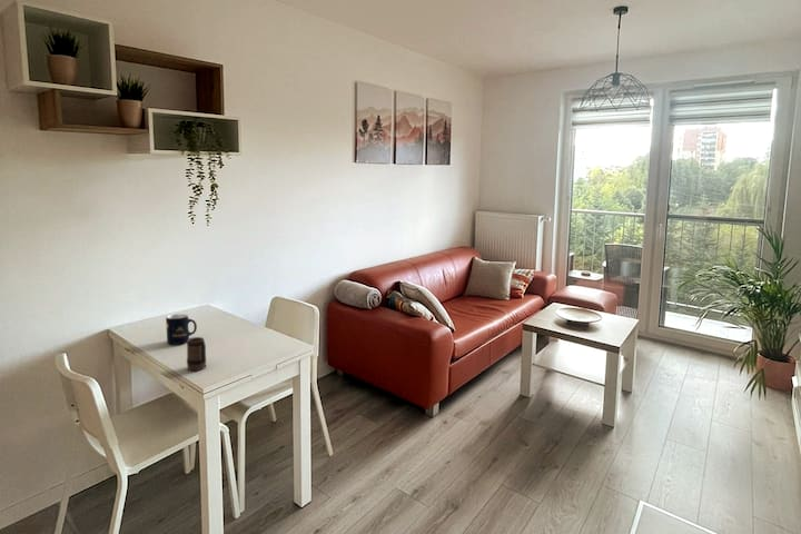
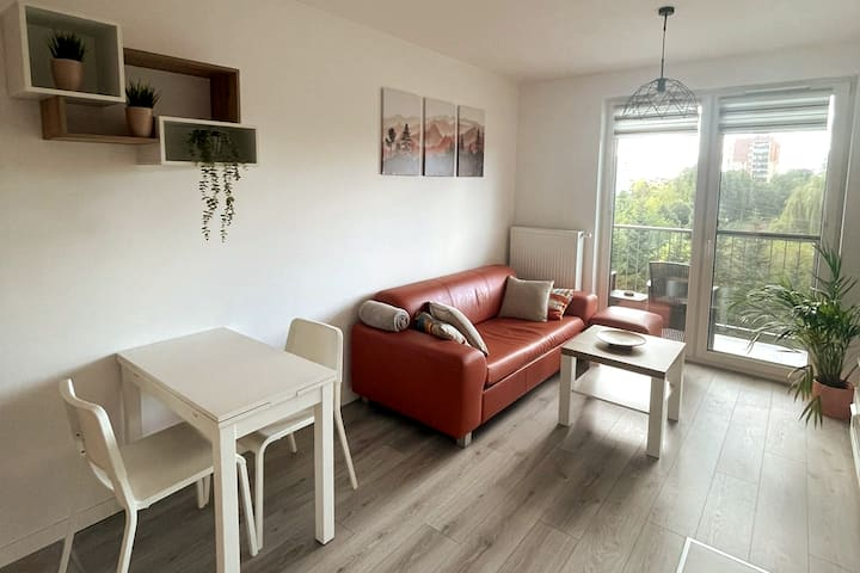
- mug (180, 328)
- mug (197, 354)
